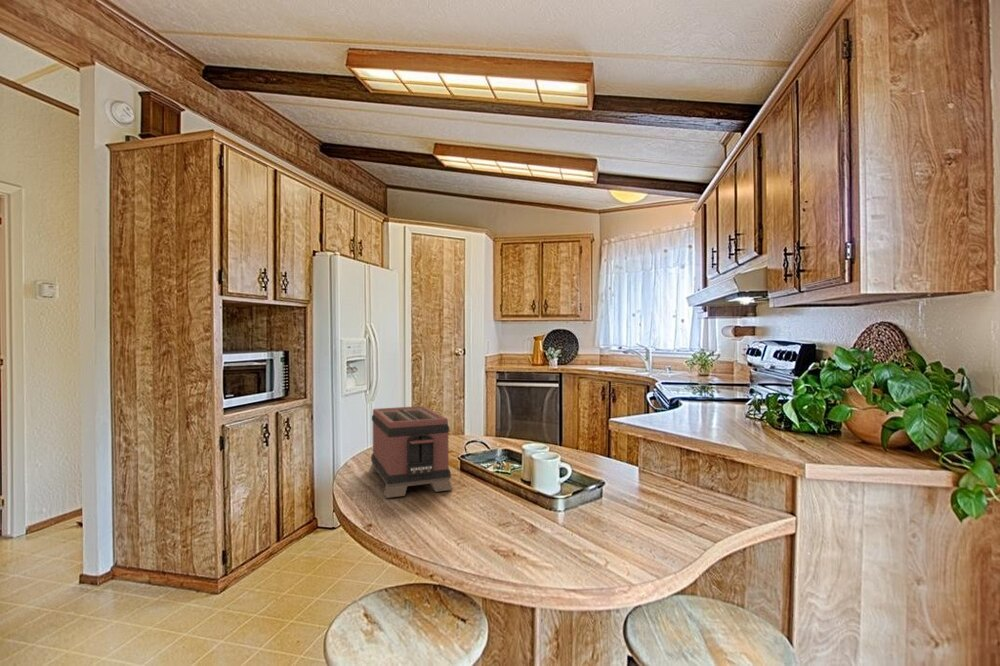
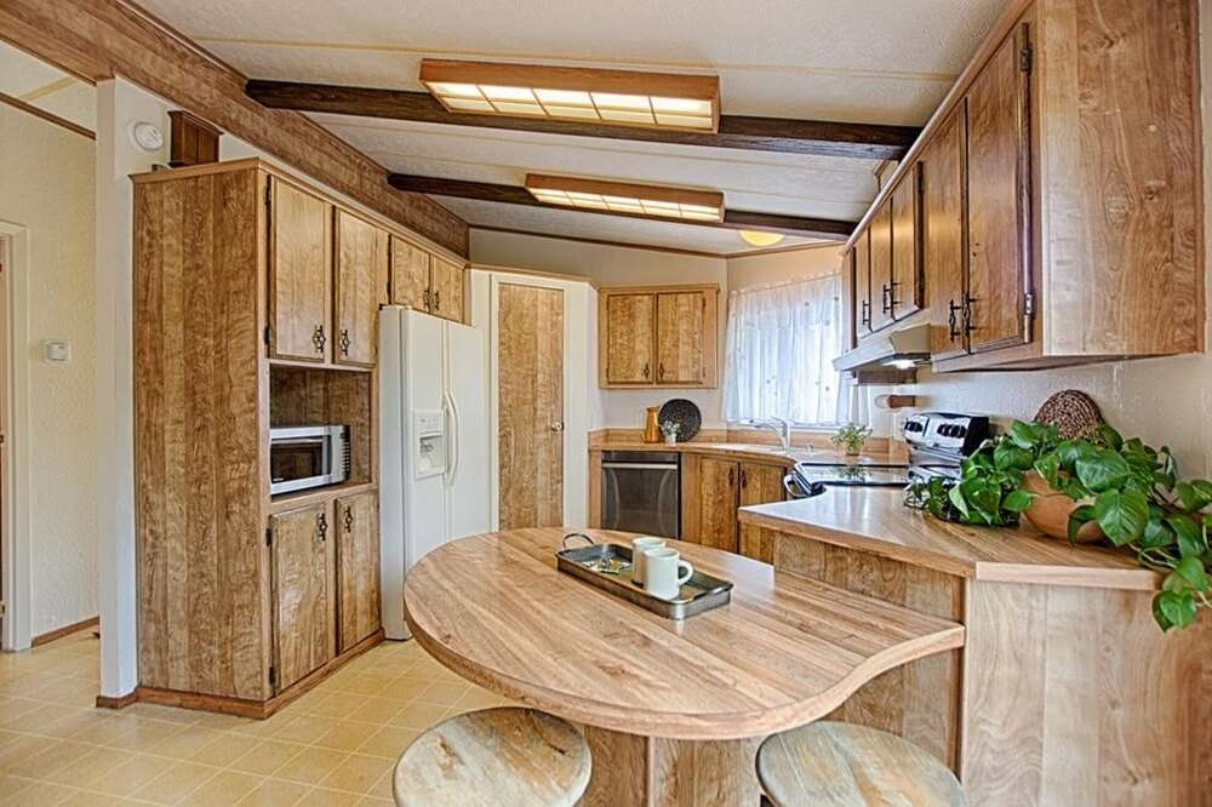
- toaster (409, 447)
